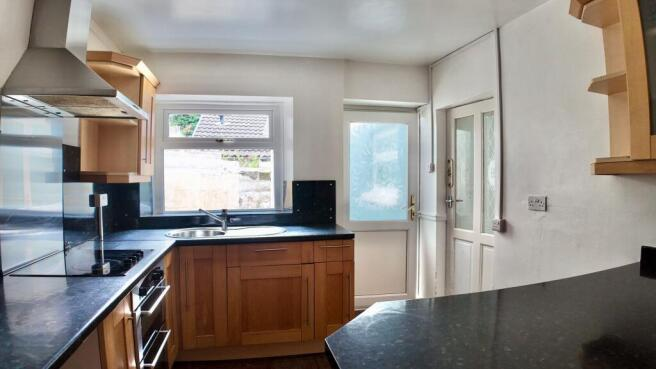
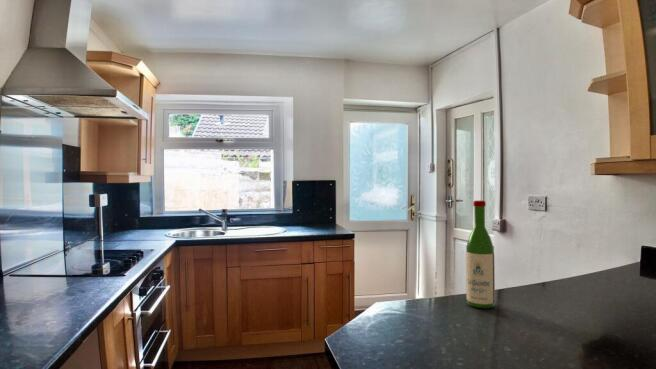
+ wine bottle (479, 252)
